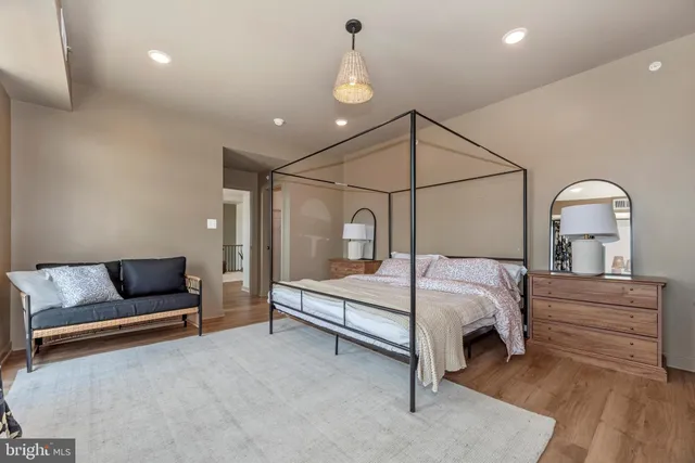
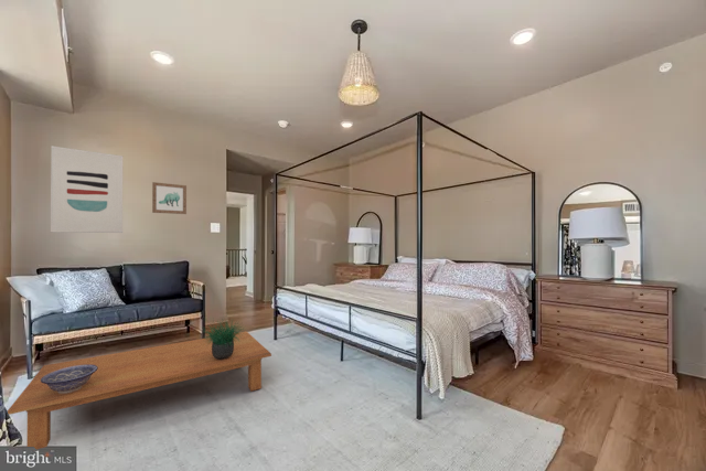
+ potted plant (222, 333)
+ wall art (88, 191)
+ decorative bowl (69, 381)
+ coffee table (162, 377)
+ wall art (170, 199)
